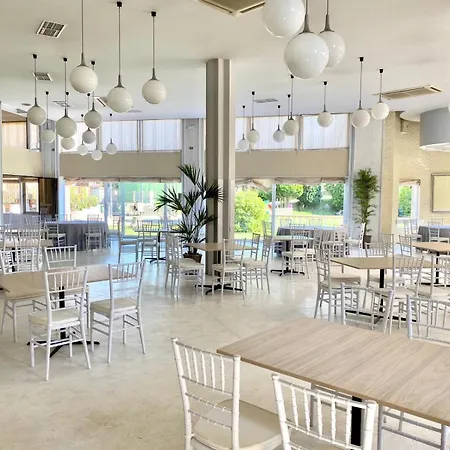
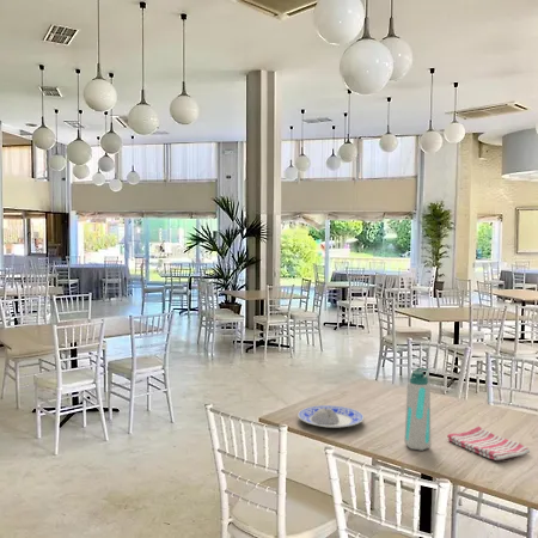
+ water bottle (418, 408)
+ plate (330, 415)
+ dish towel (487, 442)
